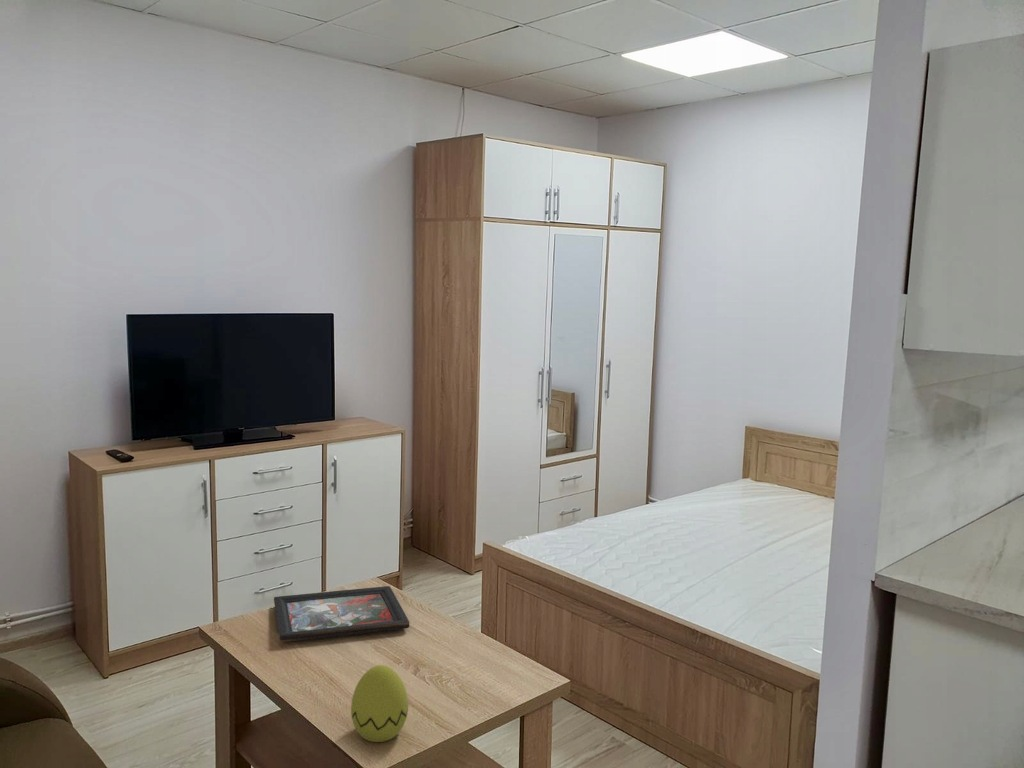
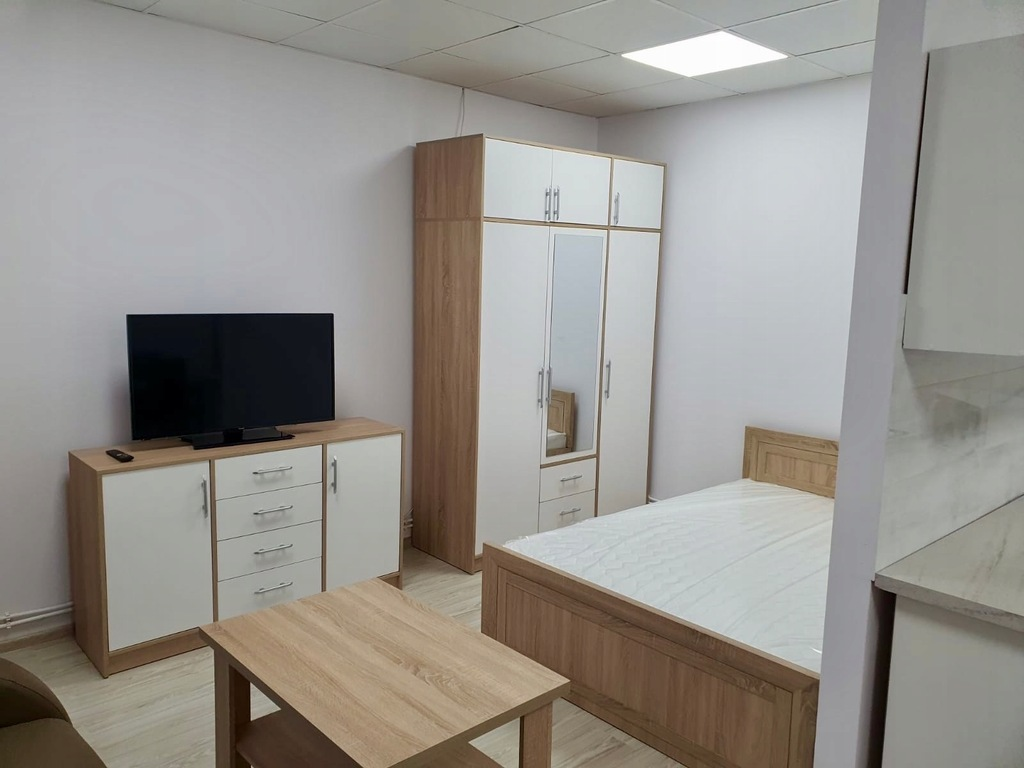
- decorative tray (339, 611)
- decorative egg (379, 699)
